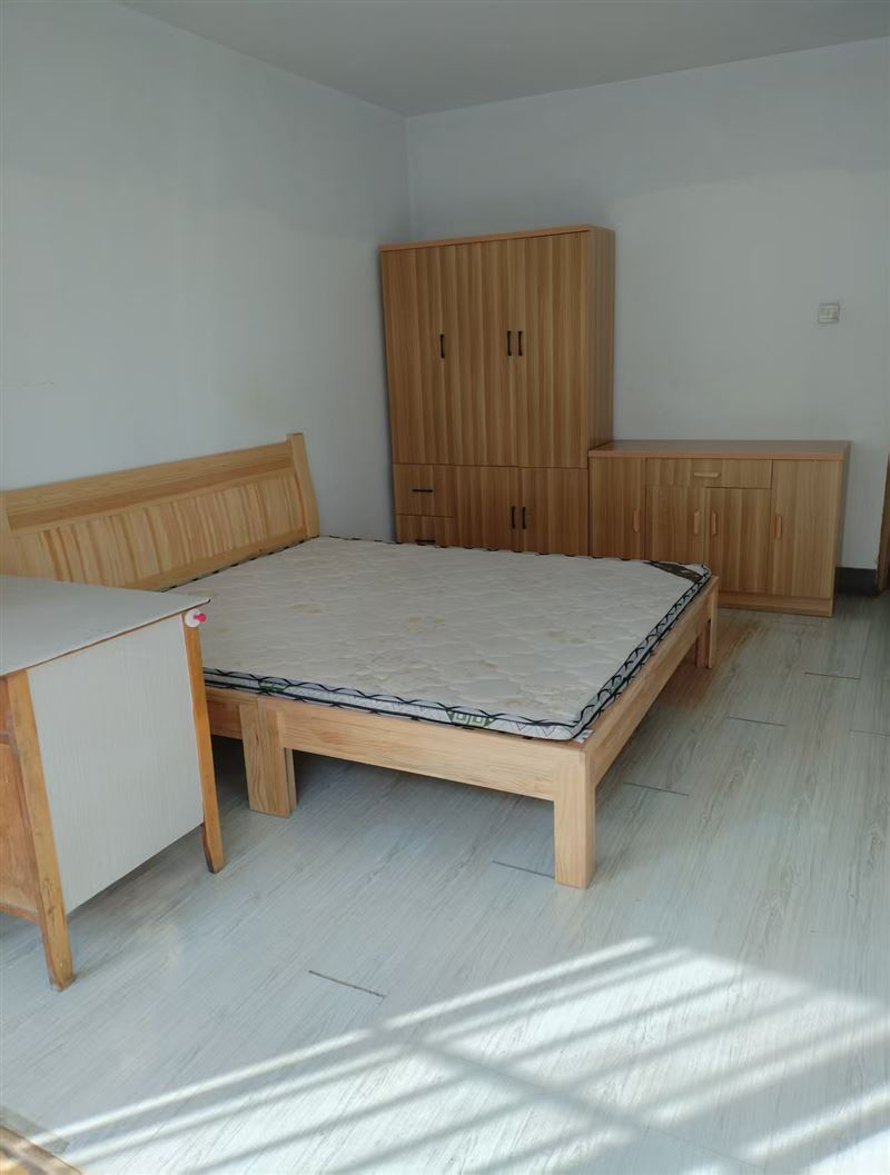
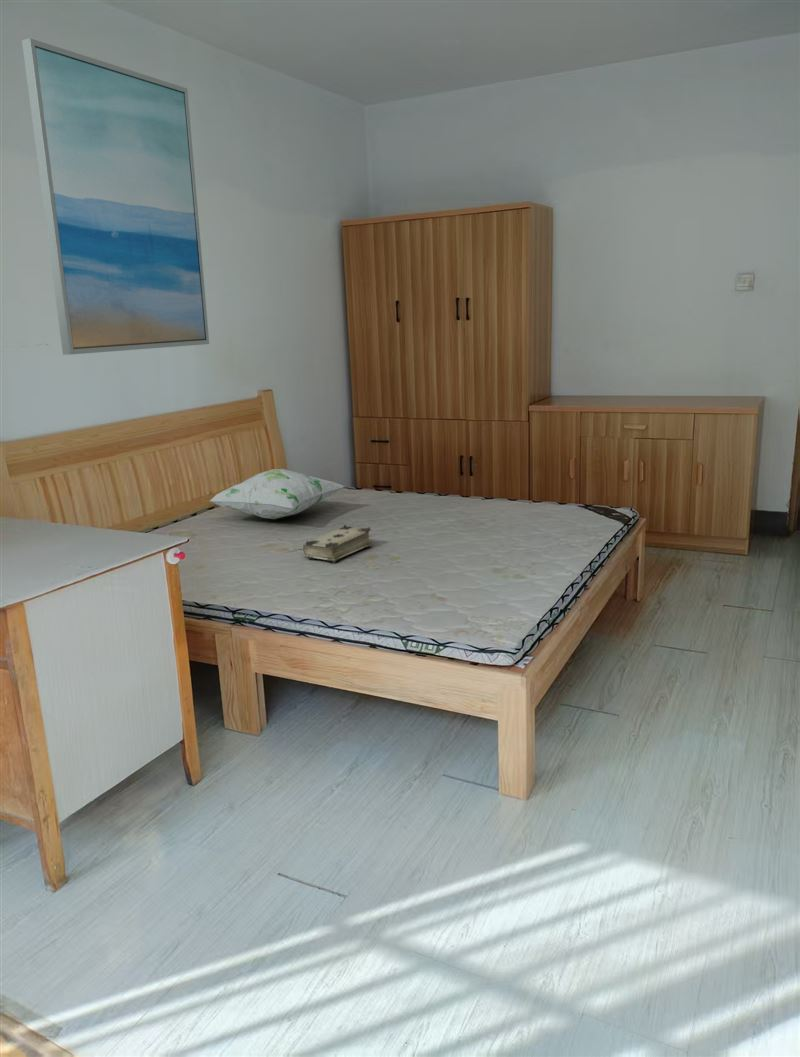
+ wall art (128, 213)
+ decorative pillow (276, 493)
+ book (338, 542)
